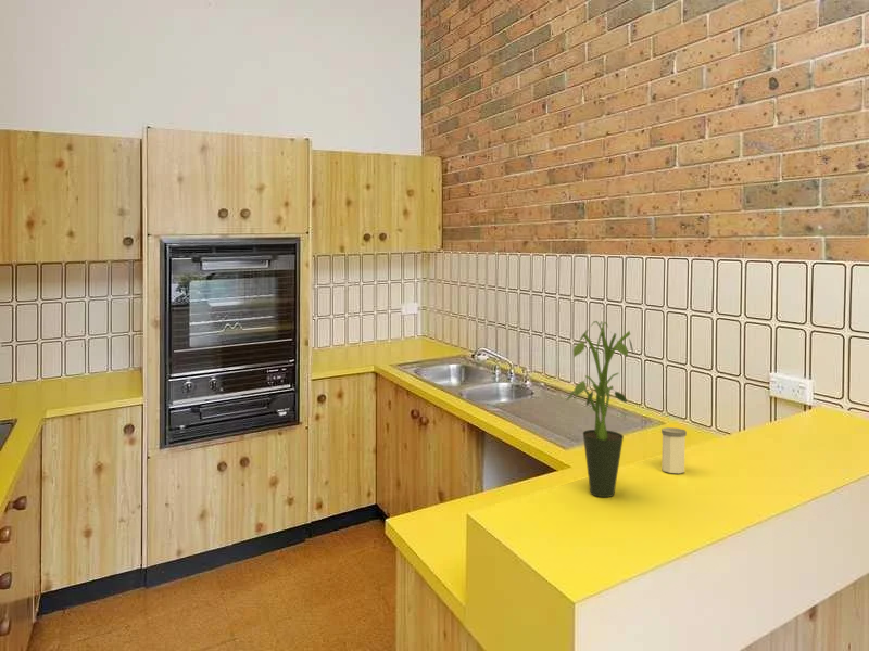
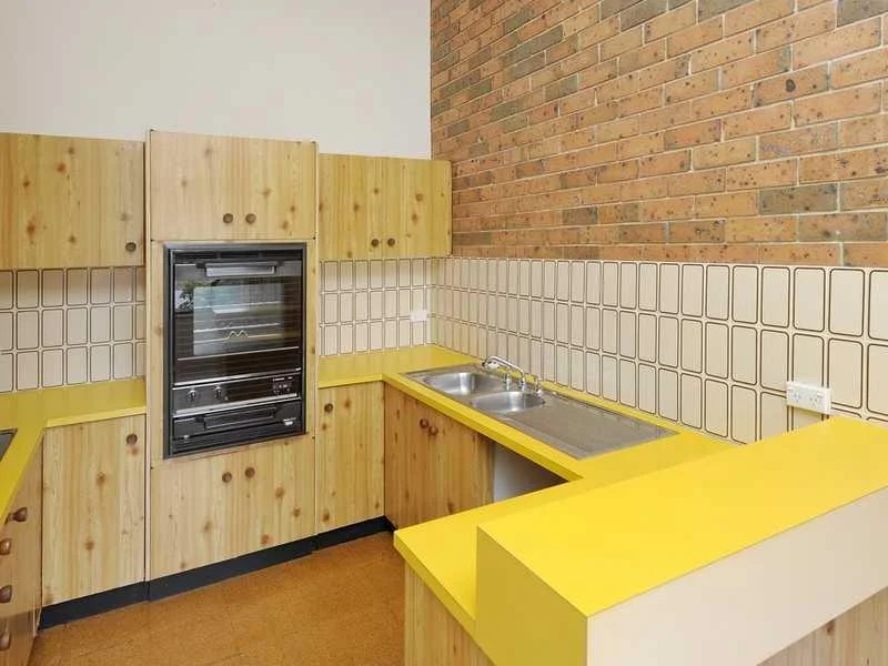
- potted plant (599, 409)
- salt shaker (672, 450)
